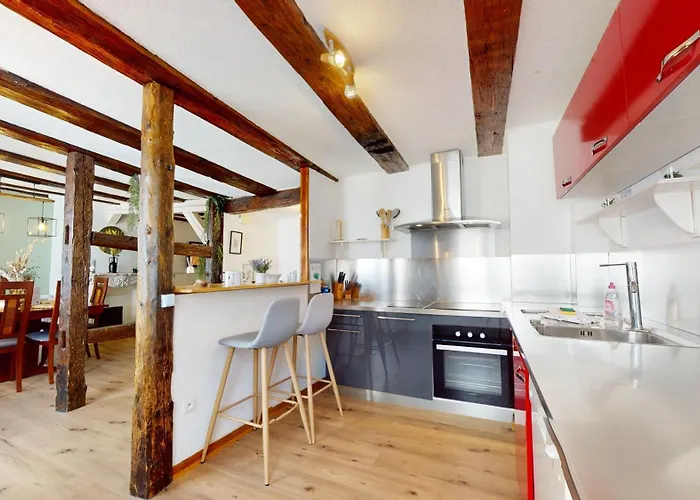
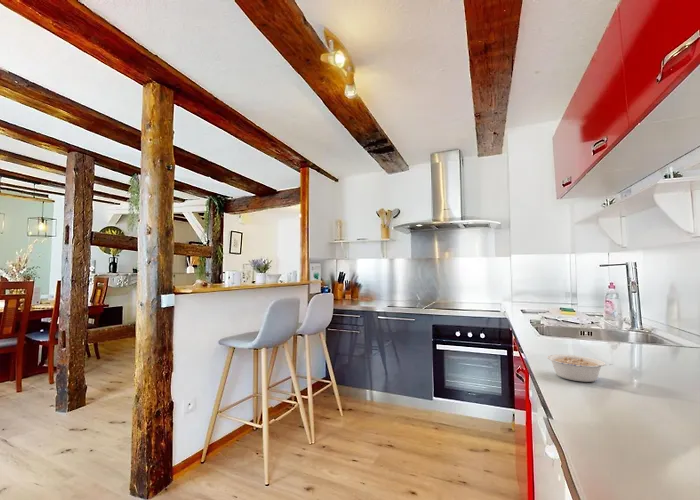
+ legume (577, 367)
